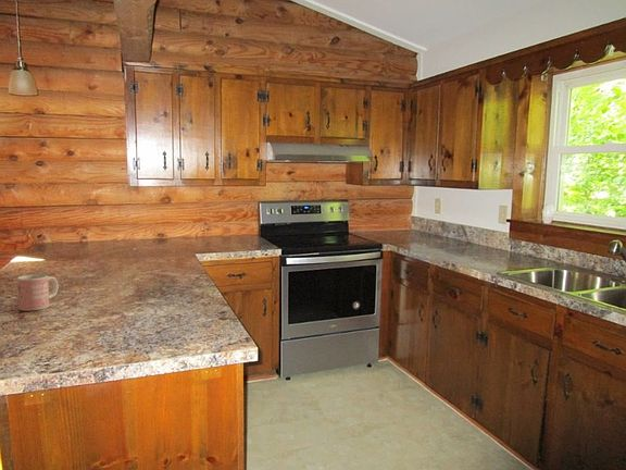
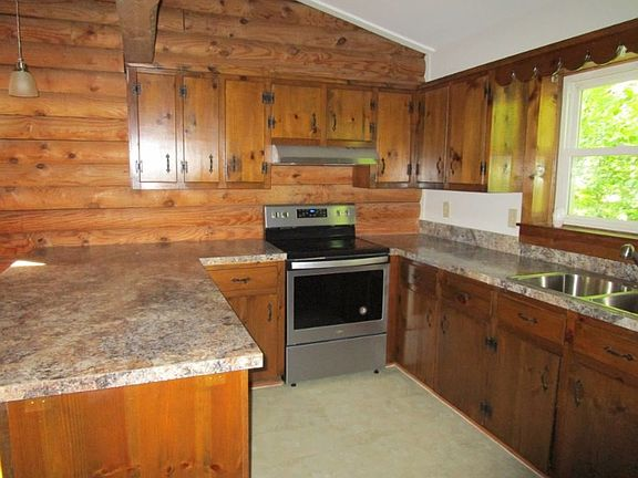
- mug (37, 290)
